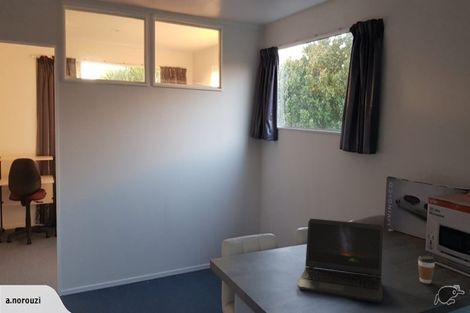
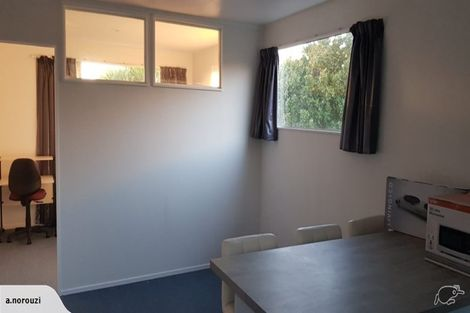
- laptop computer (341, 256)
- coffee cup (426, 269)
